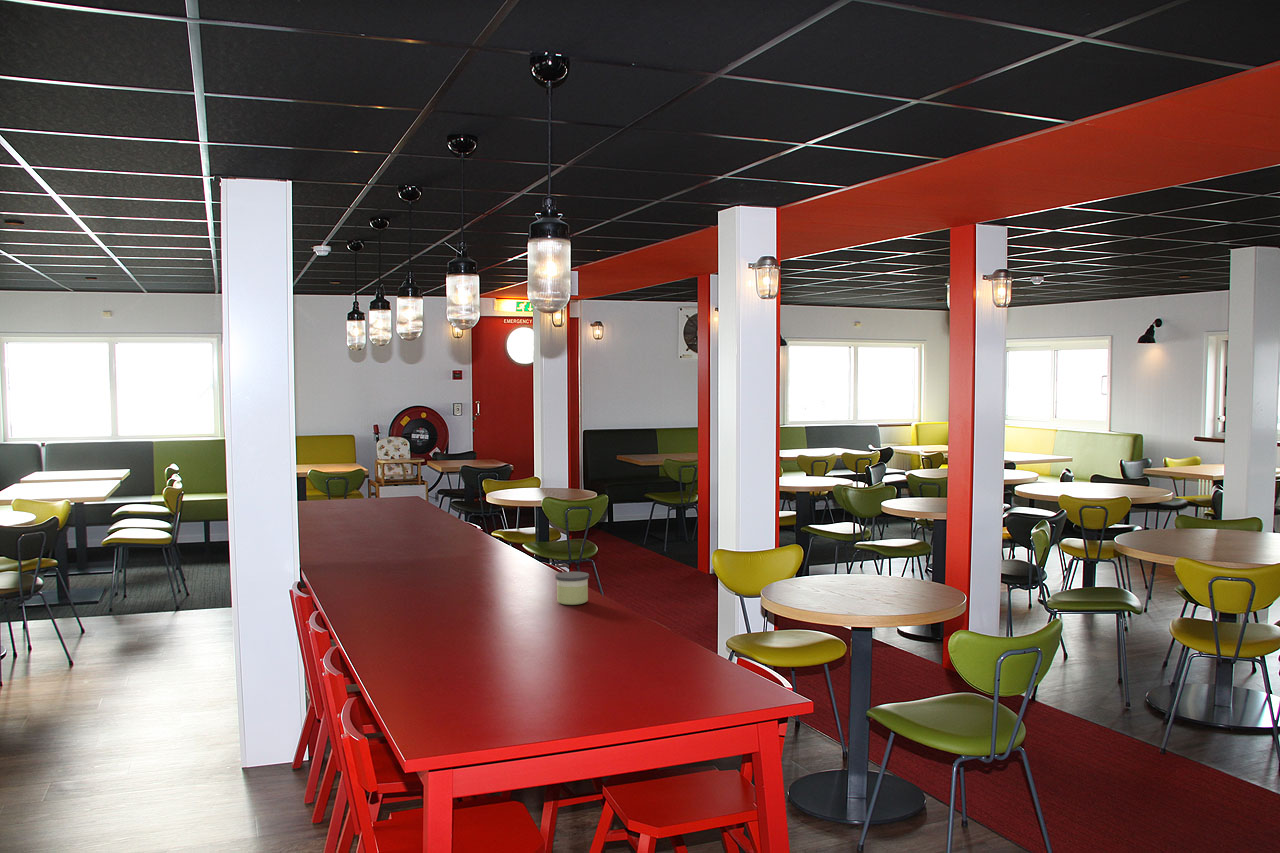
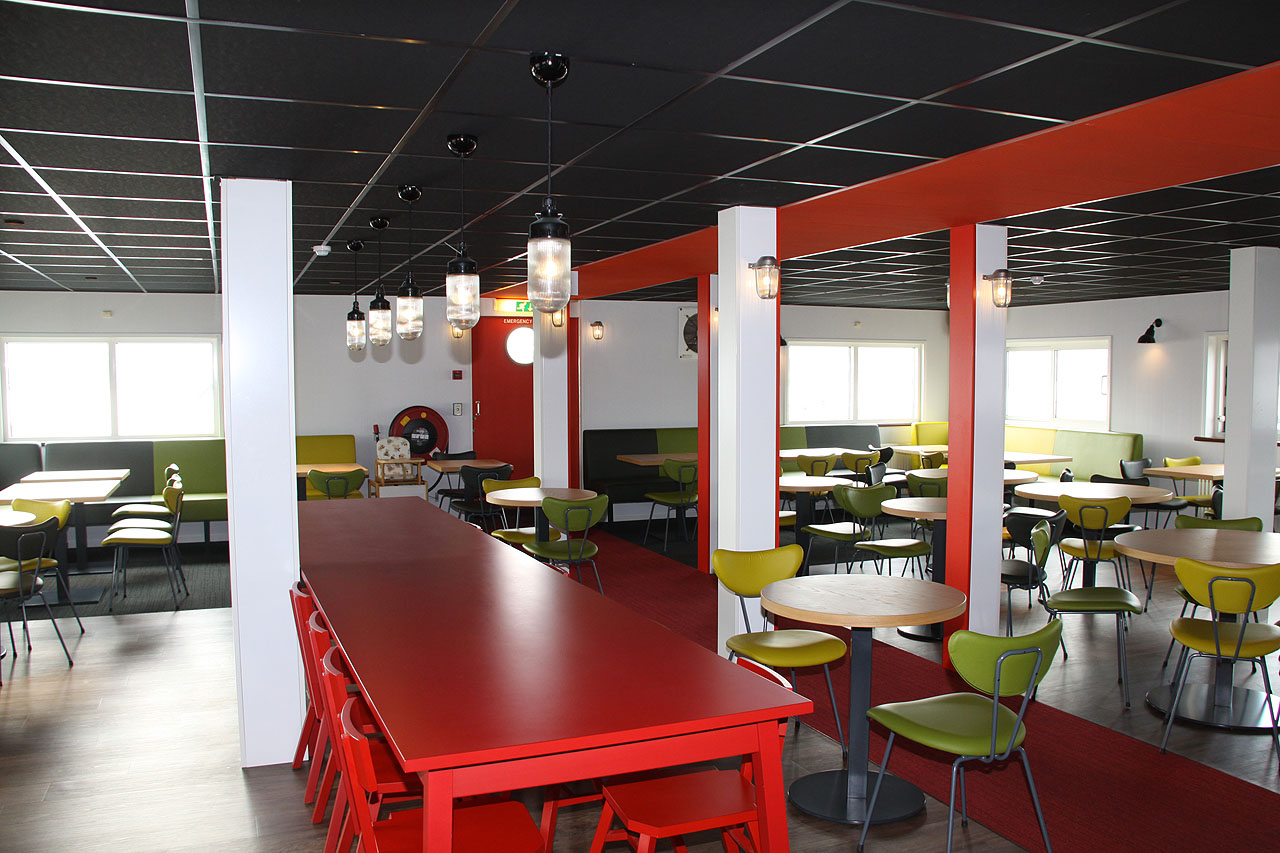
- candle (572, 588)
